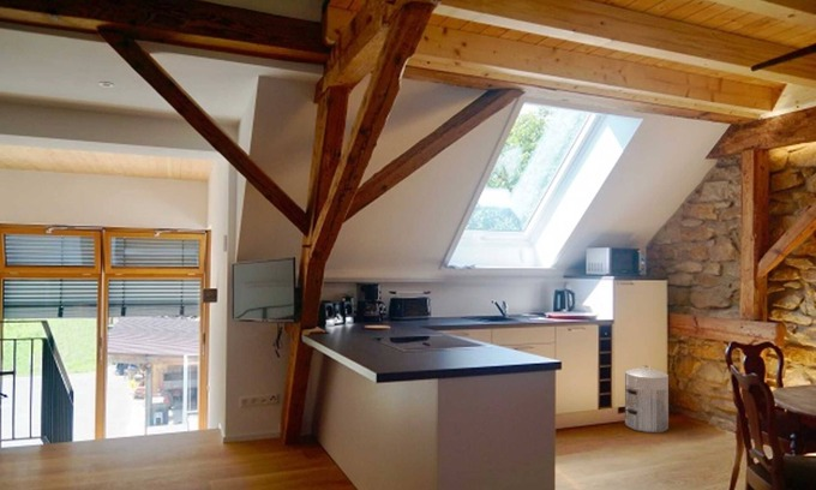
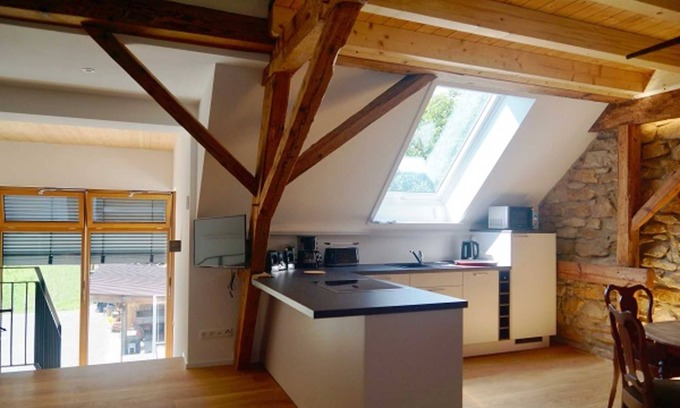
- waste bin (646, 396)
